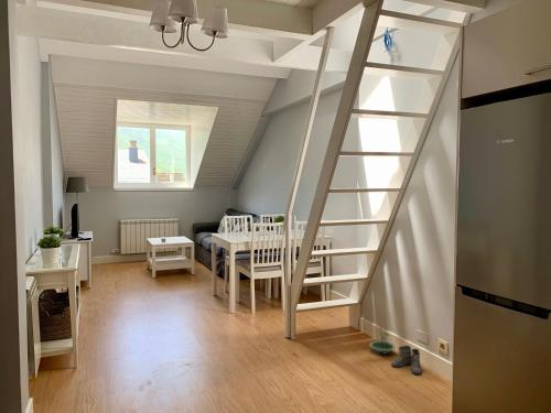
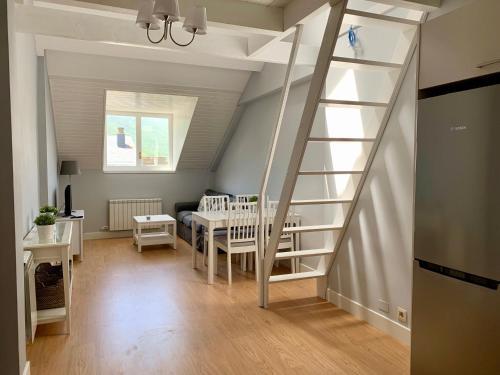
- boots (407, 358)
- terrarium (382, 332)
